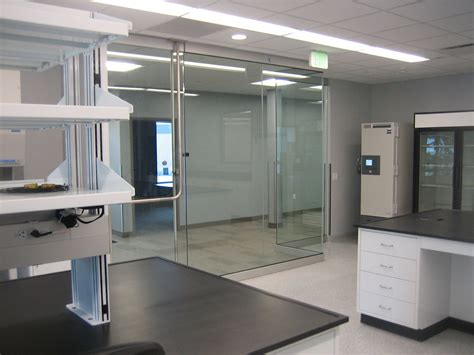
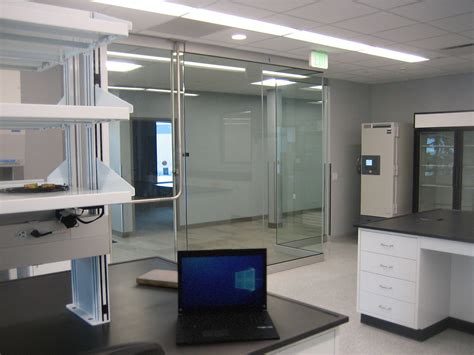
+ notebook (169, 278)
+ laptop (225, 292)
